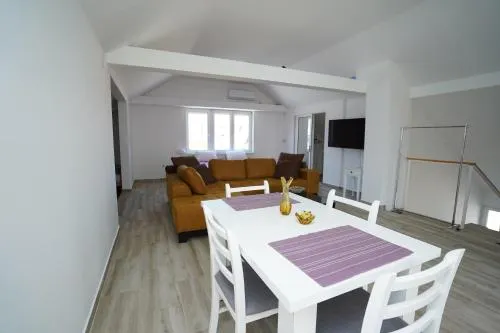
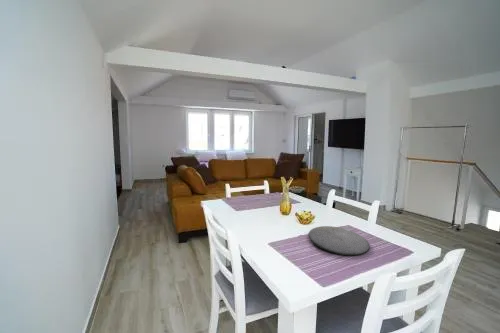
+ plate (337, 239)
